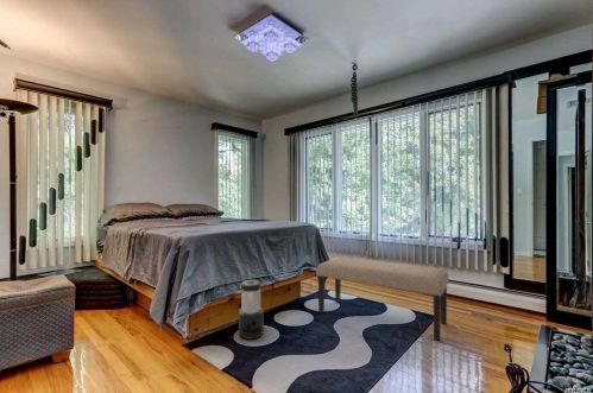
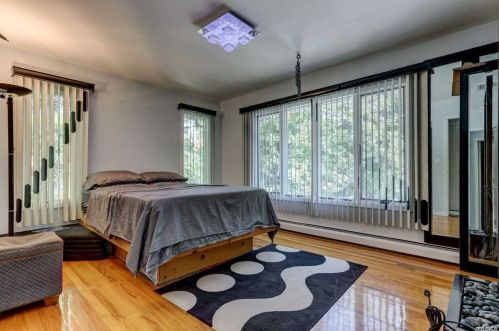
- bench (379, 285)
- air purifier (251, 305)
